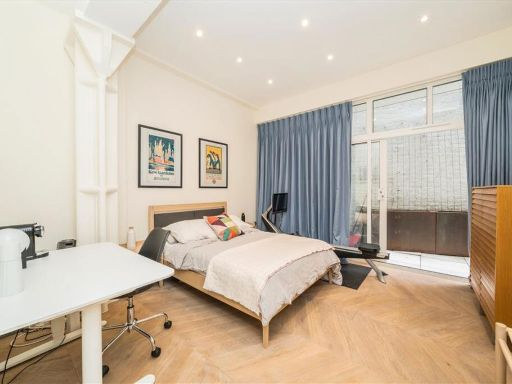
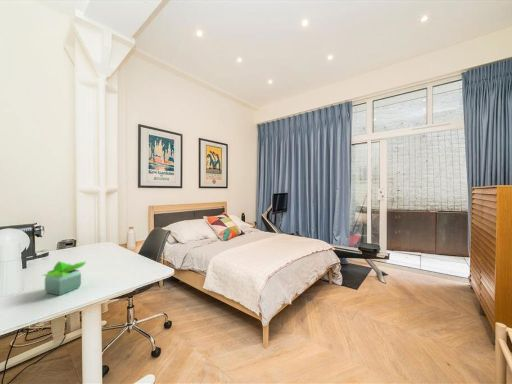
+ potted plant (65, 276)
